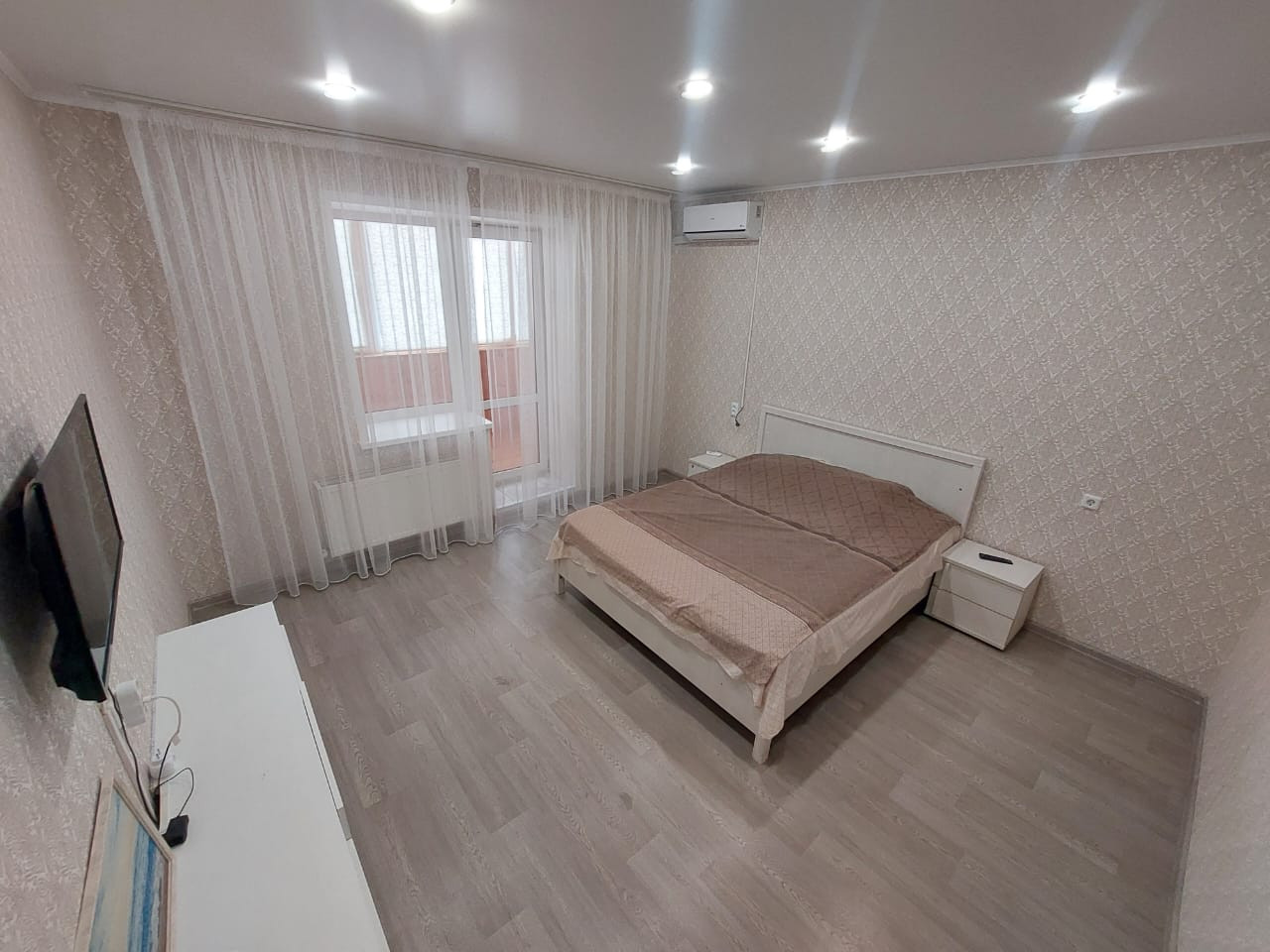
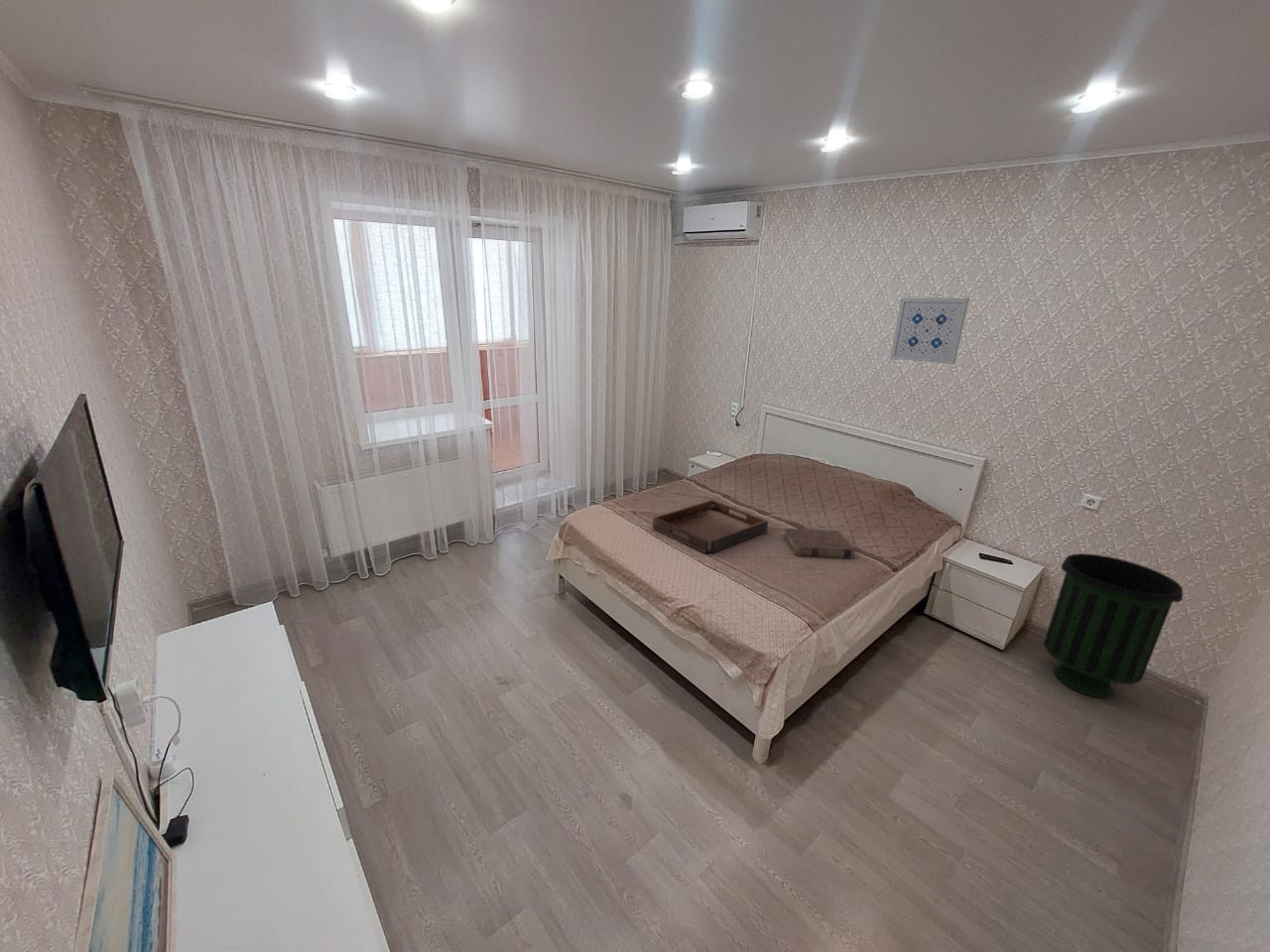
+ book (817, 542)
+ trash can (1100, 629)
+ serving tray (709, 524)
+ wall art (927, 330)
